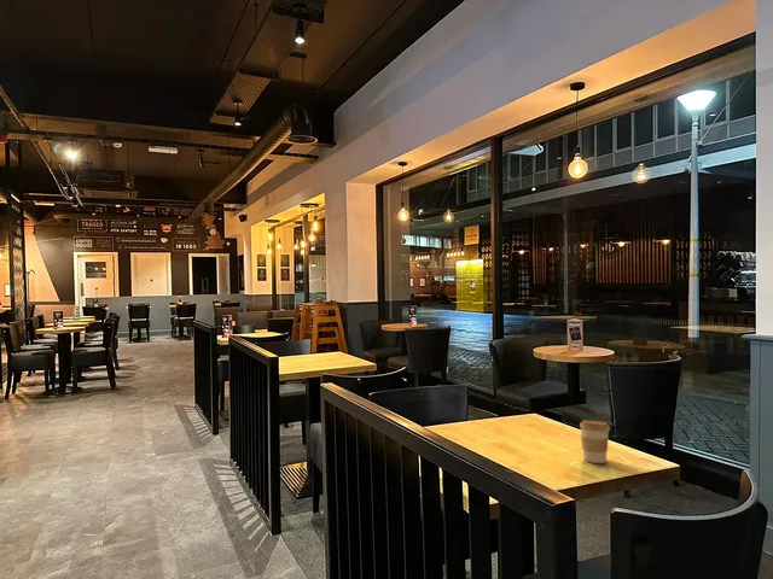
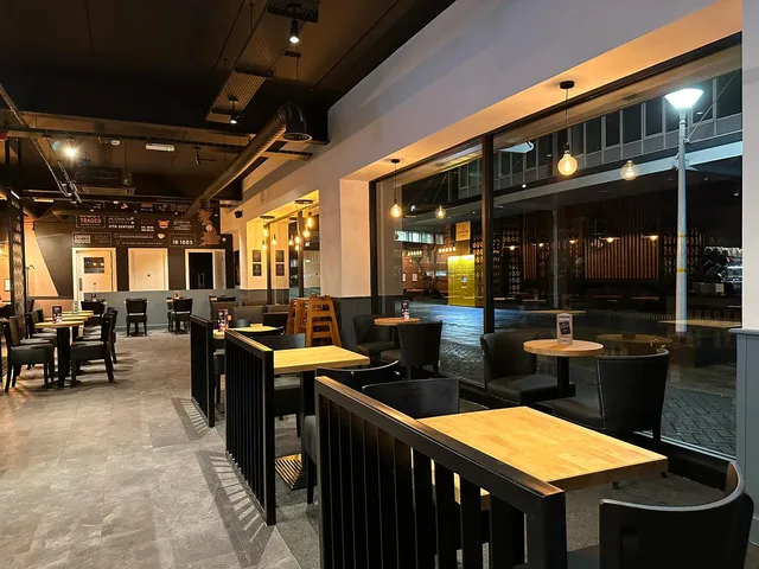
- coffee cup (594, 439)
